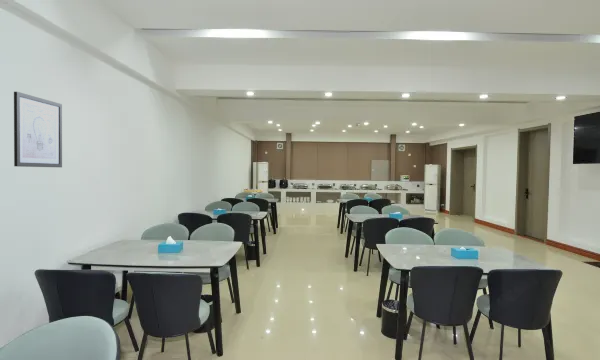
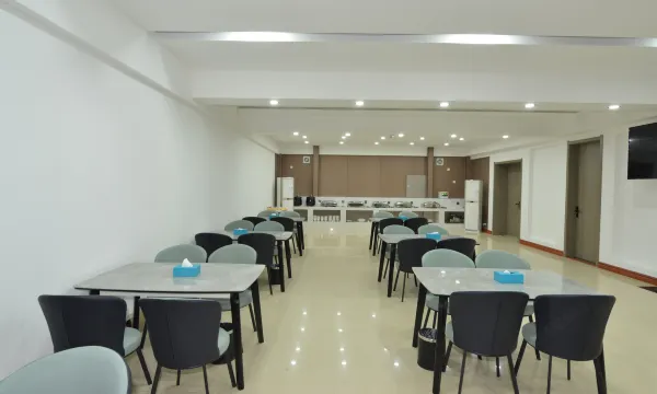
- wall art (40, 132)
